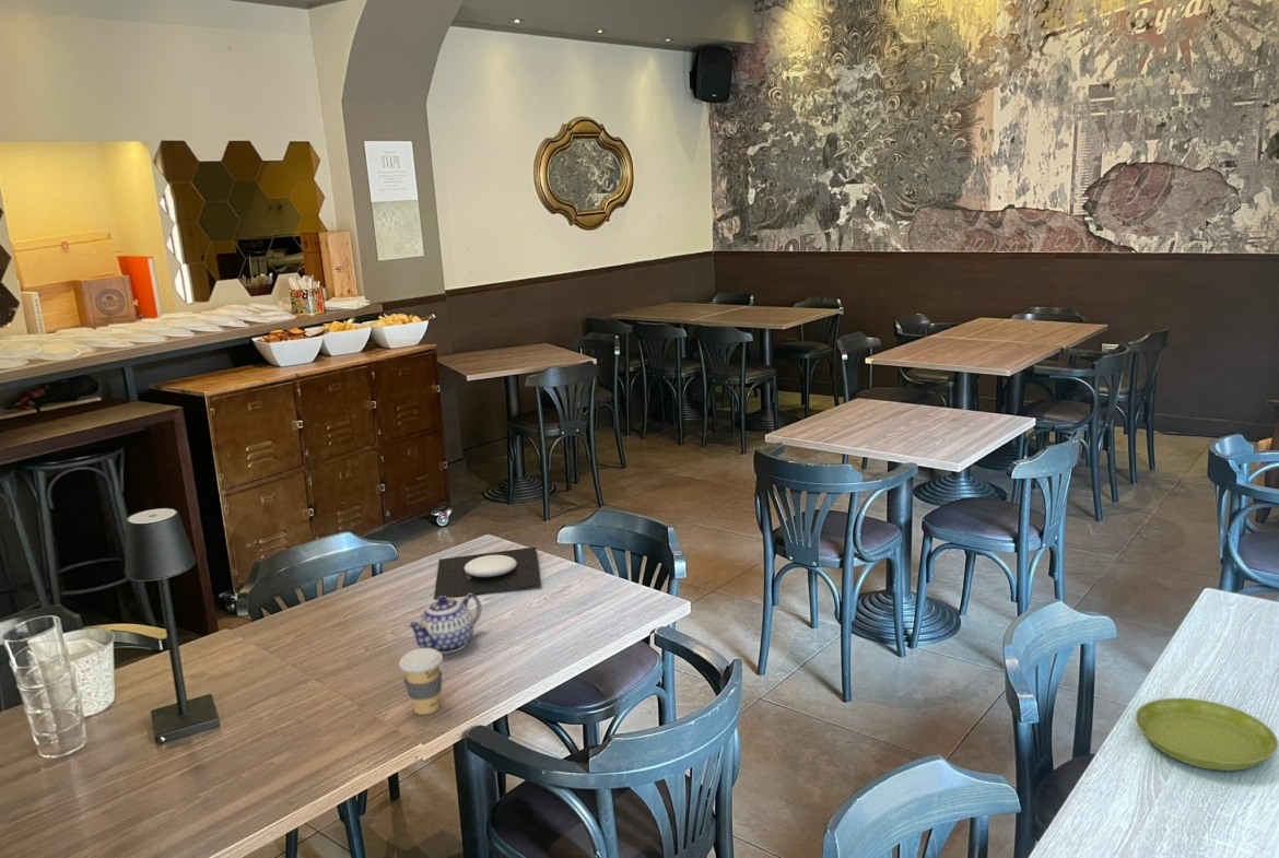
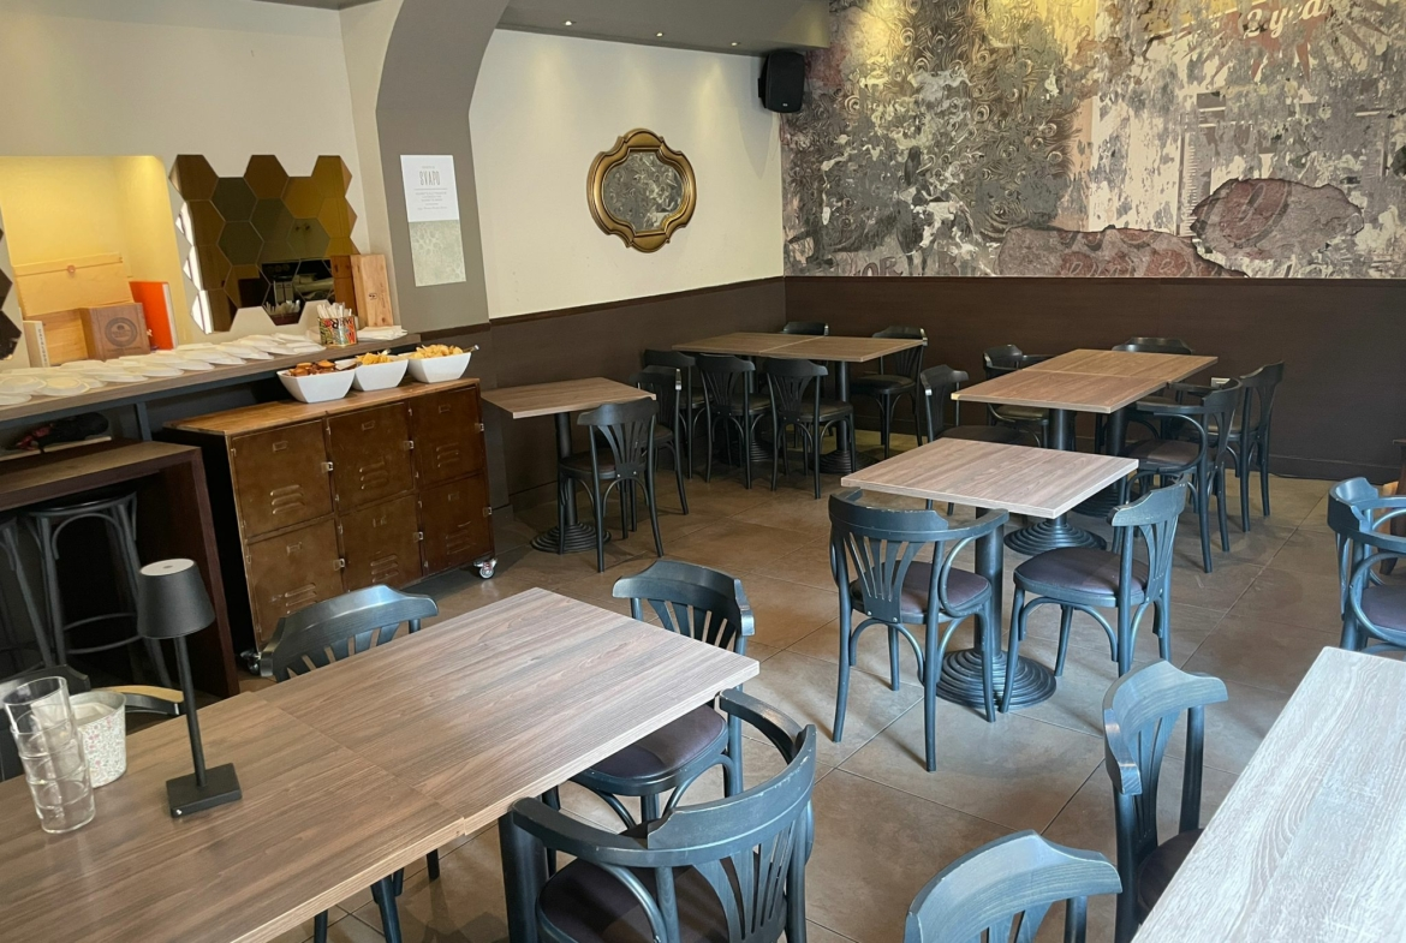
- teapot (445, 621)
- saucer (1204, 736)
- coffee cup (423, 682)
- plate (486, 565)
